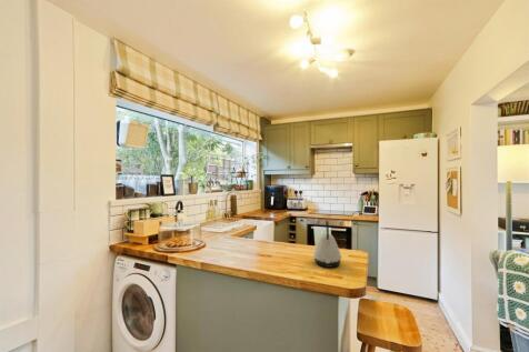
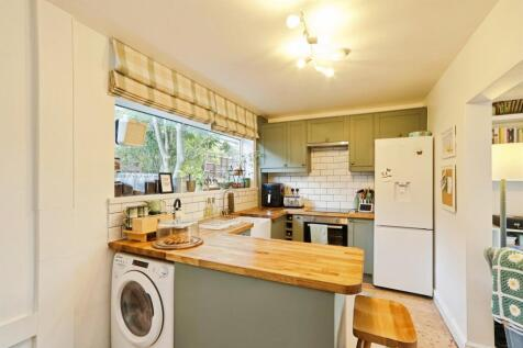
- kettle (327, 242)
